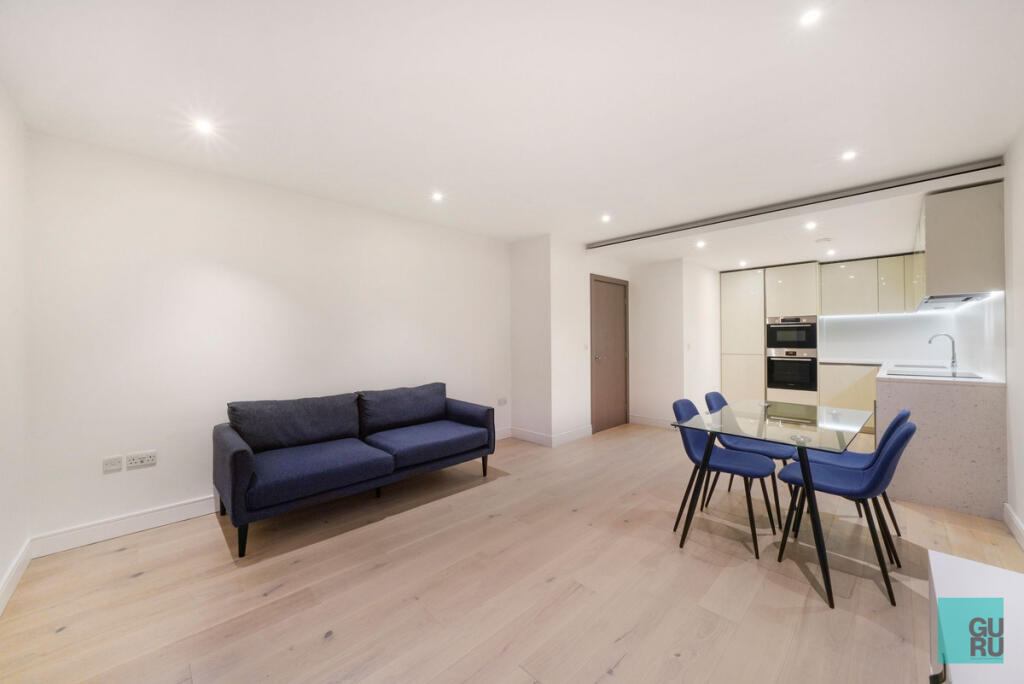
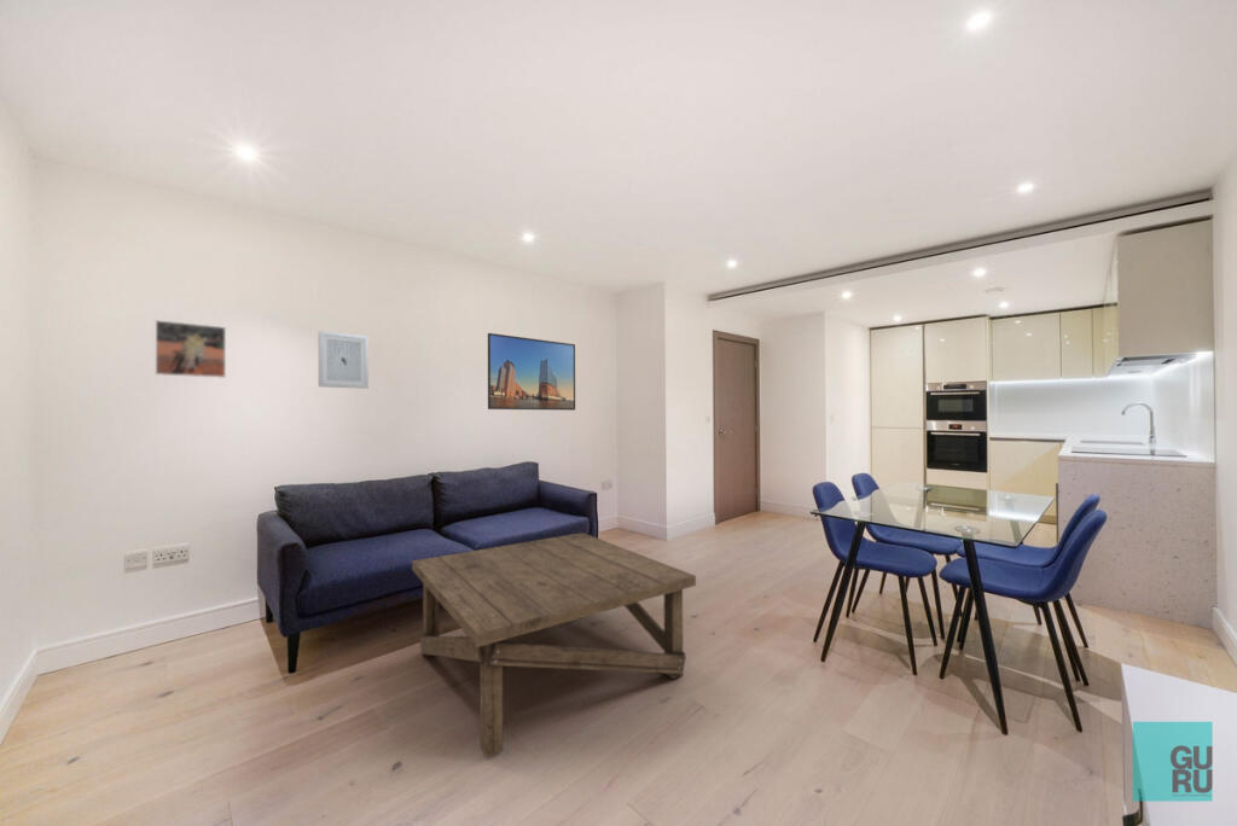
+ coffee table (546, 615)
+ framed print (191, 349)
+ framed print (534, 374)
+ wall art (343, 360)
